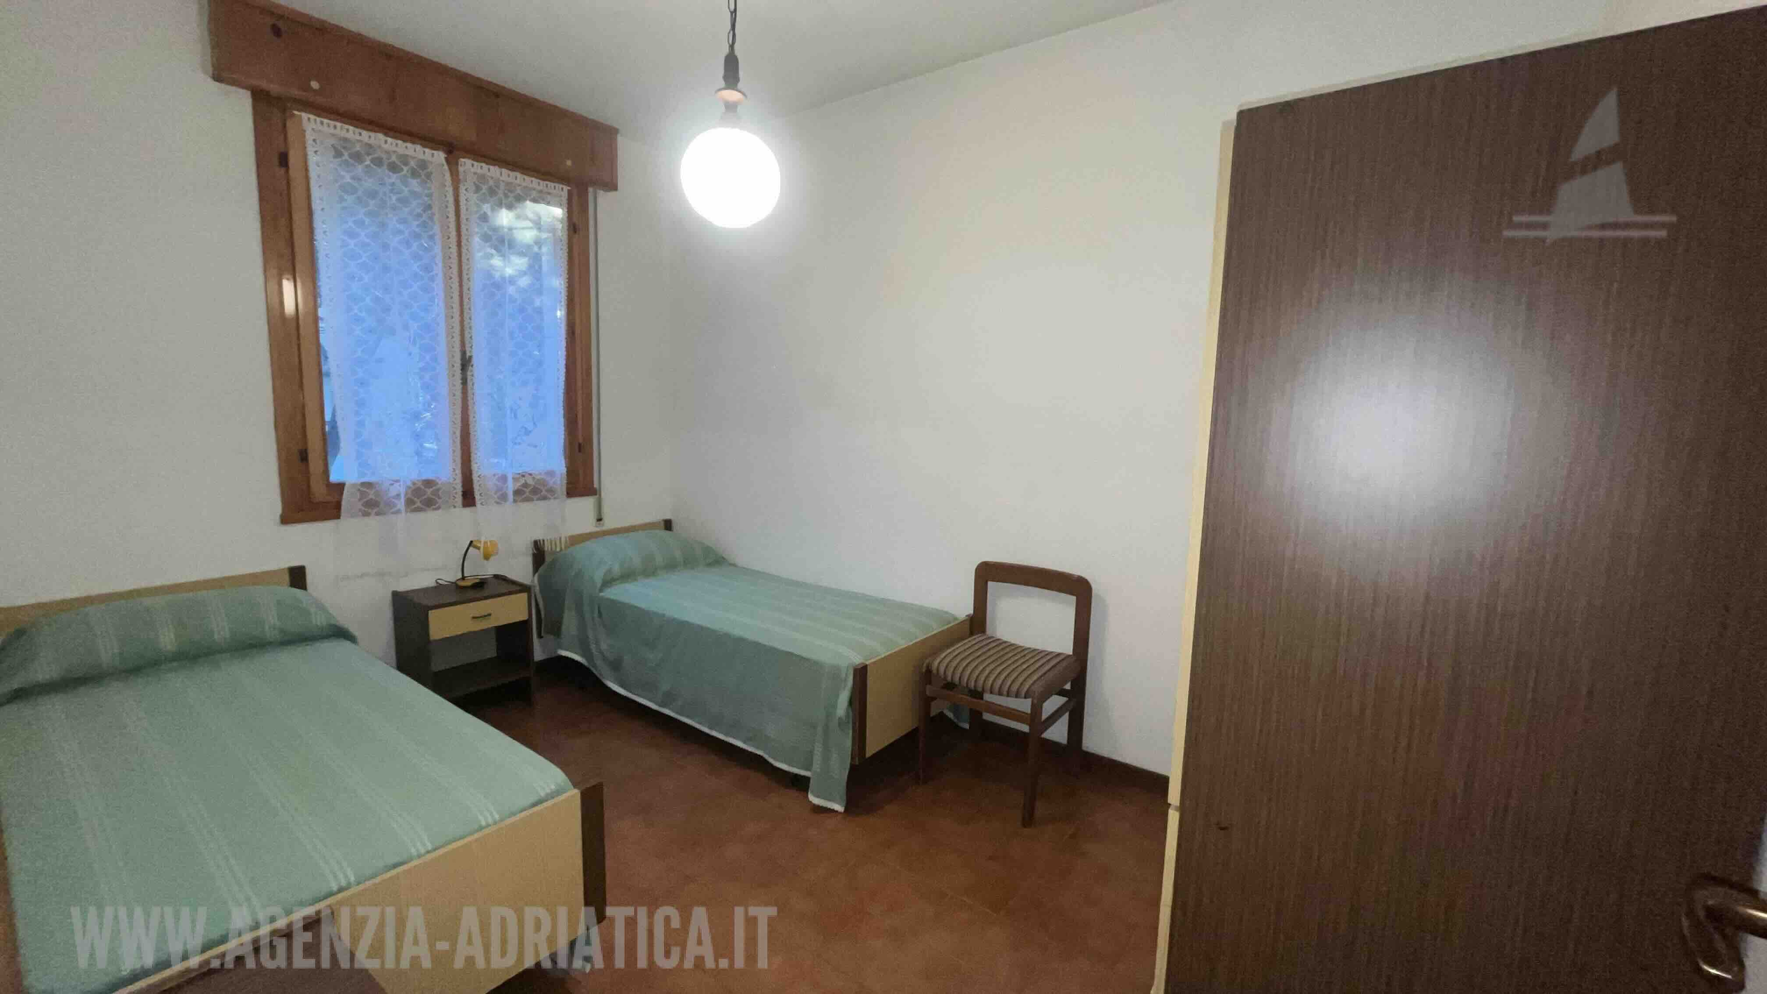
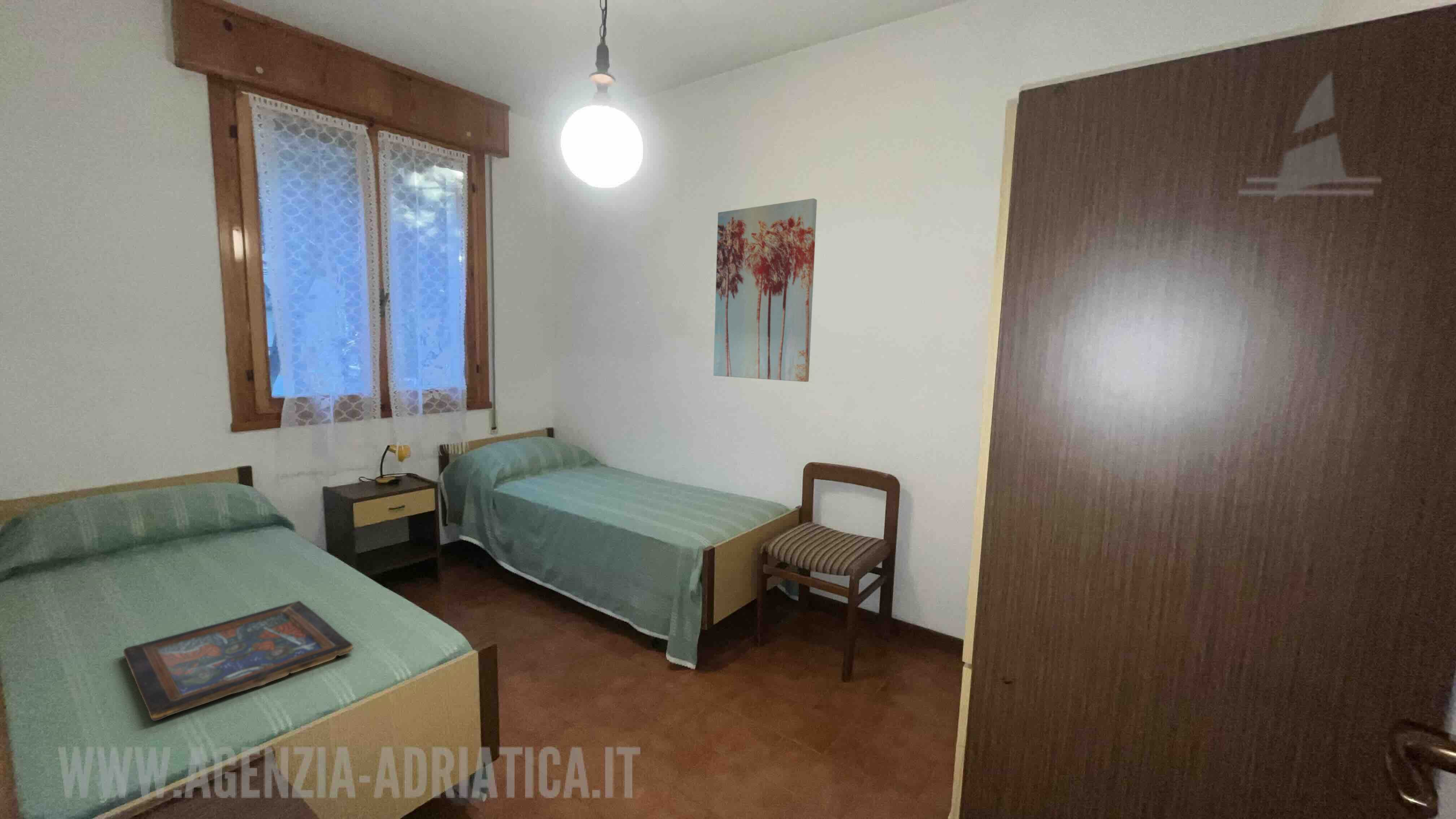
+ tray (240, 650)
+ wall art (761, 294)
